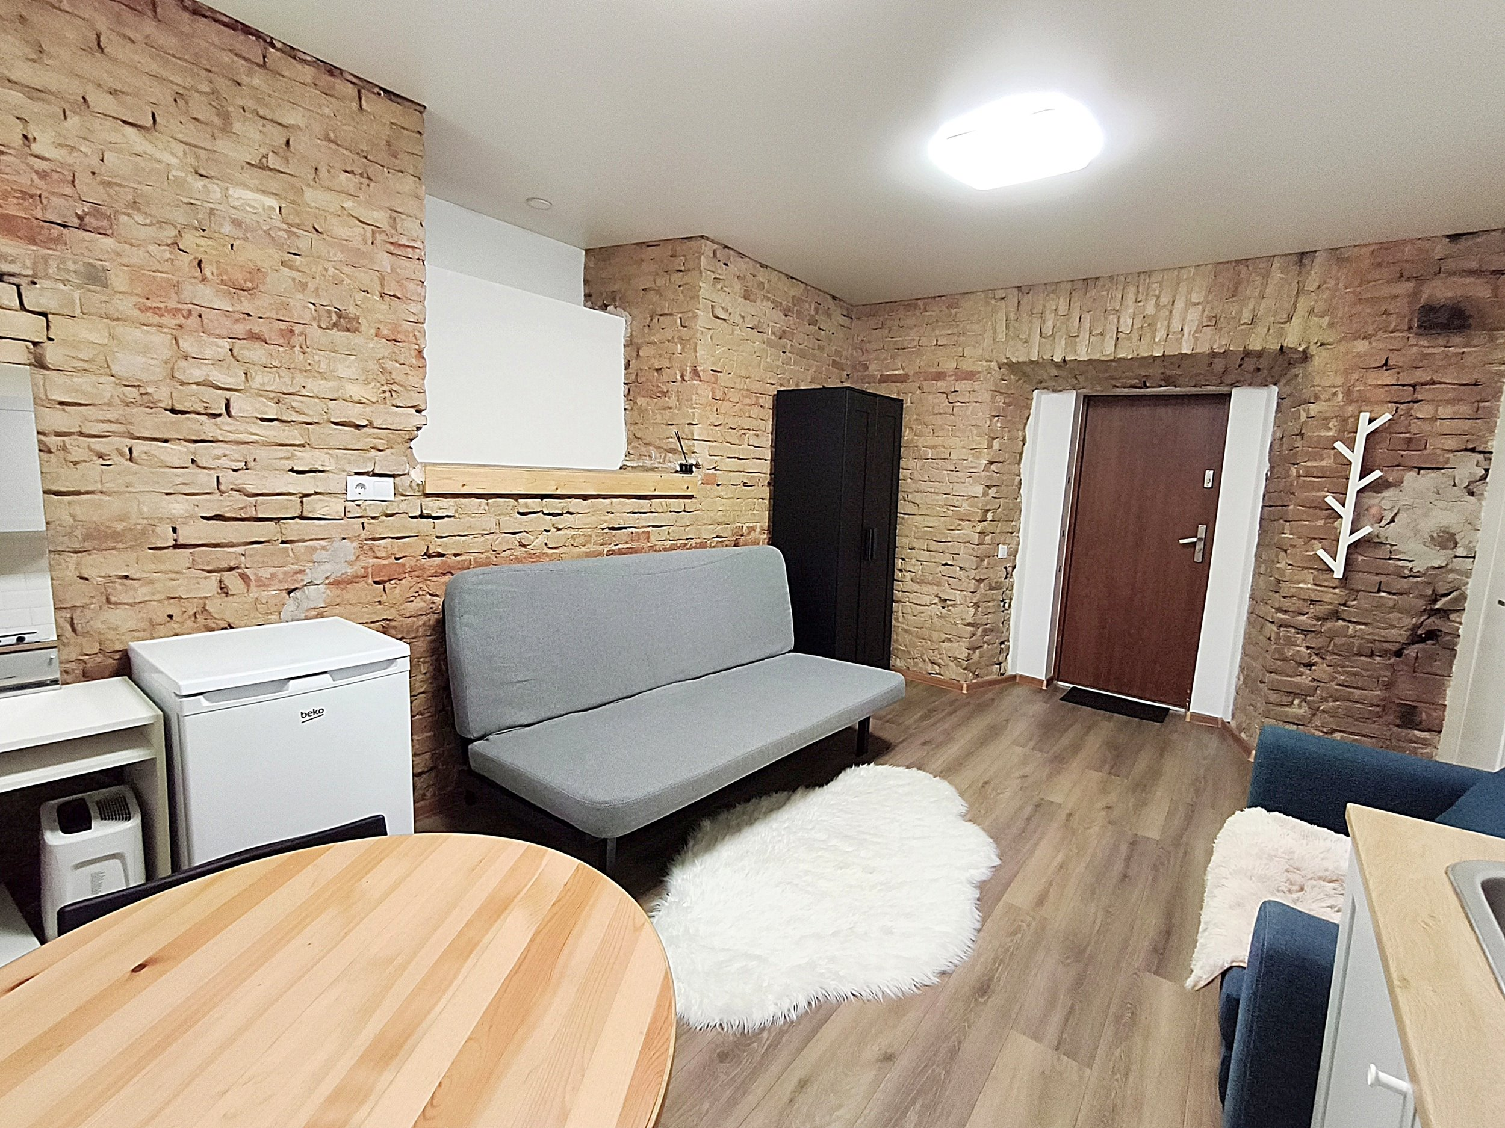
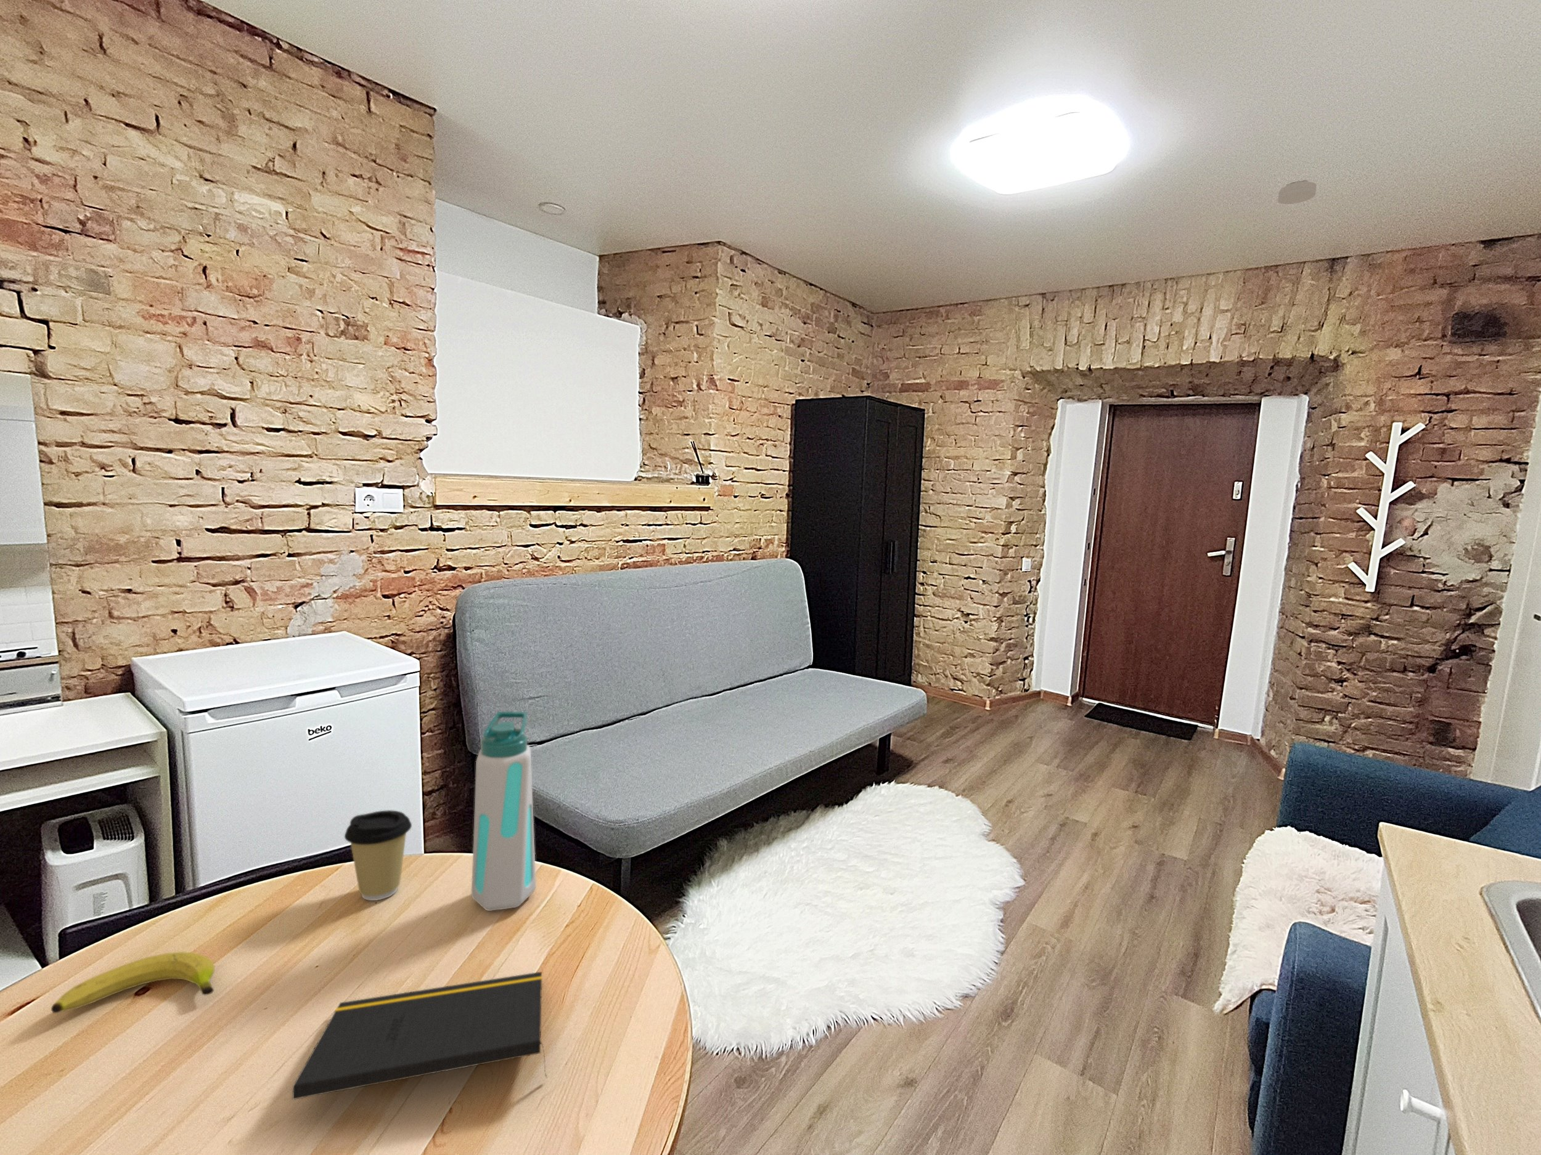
+ coffee cup (379, 854)
+ water bottle (505, 809)
+ notepad (434, 1026)
+ smoke detector (1297, 189)
+ fruit (150, 982)
